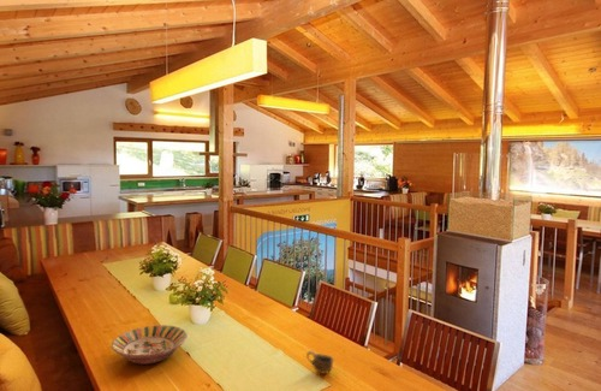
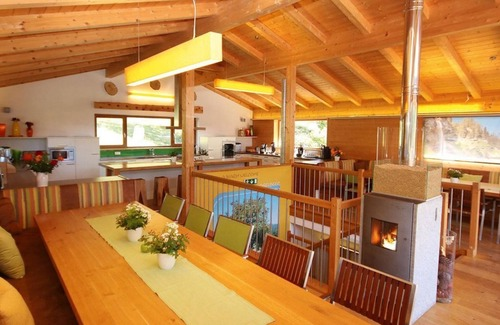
- serving bowl (150, 346)
- cup (321, 361)
